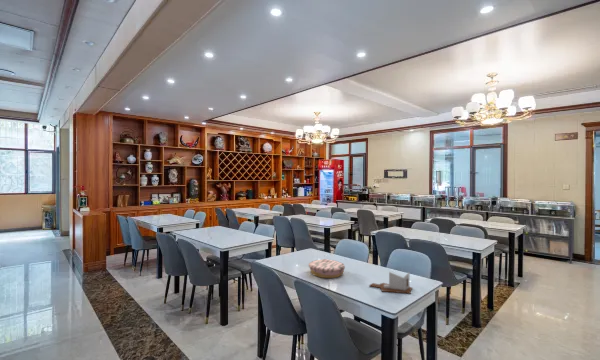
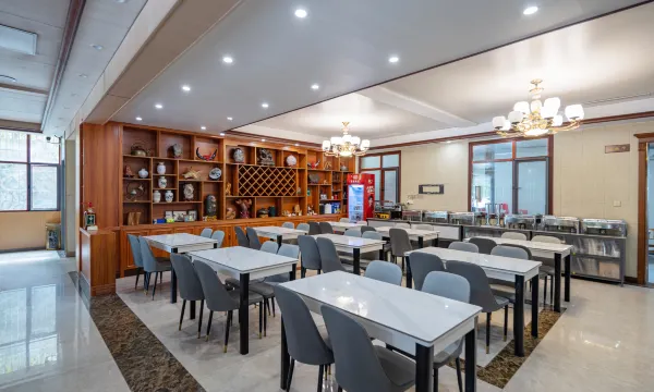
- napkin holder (392, 279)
- plate (326, 268)
